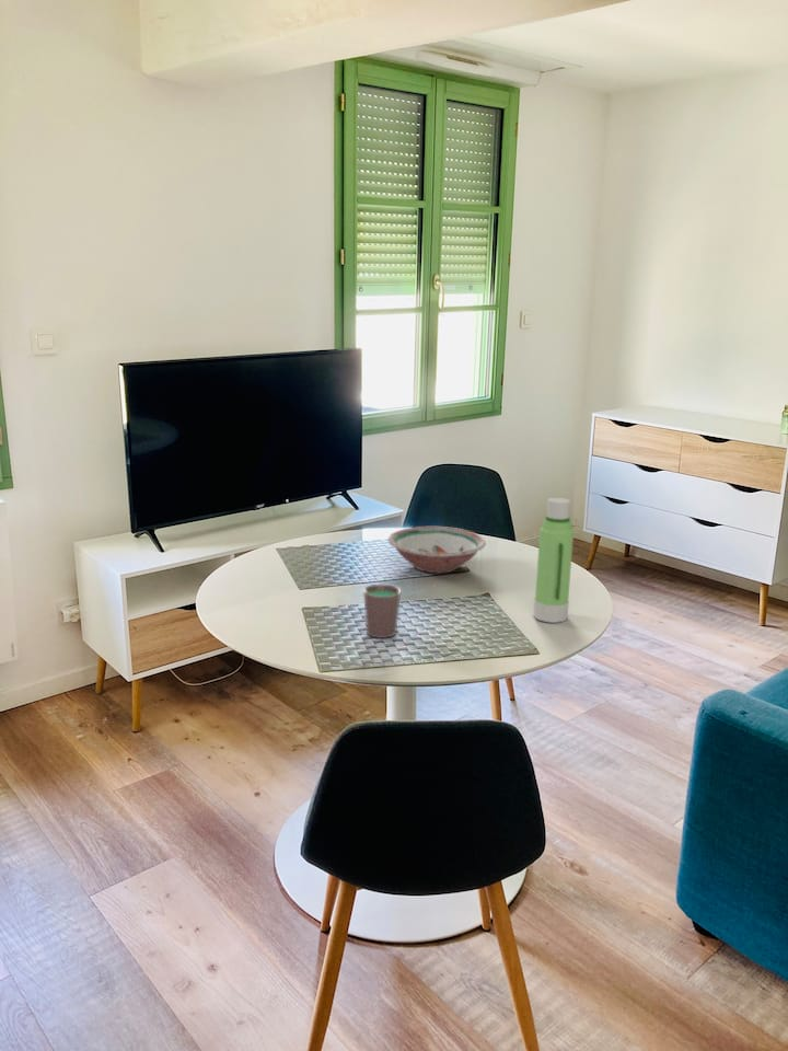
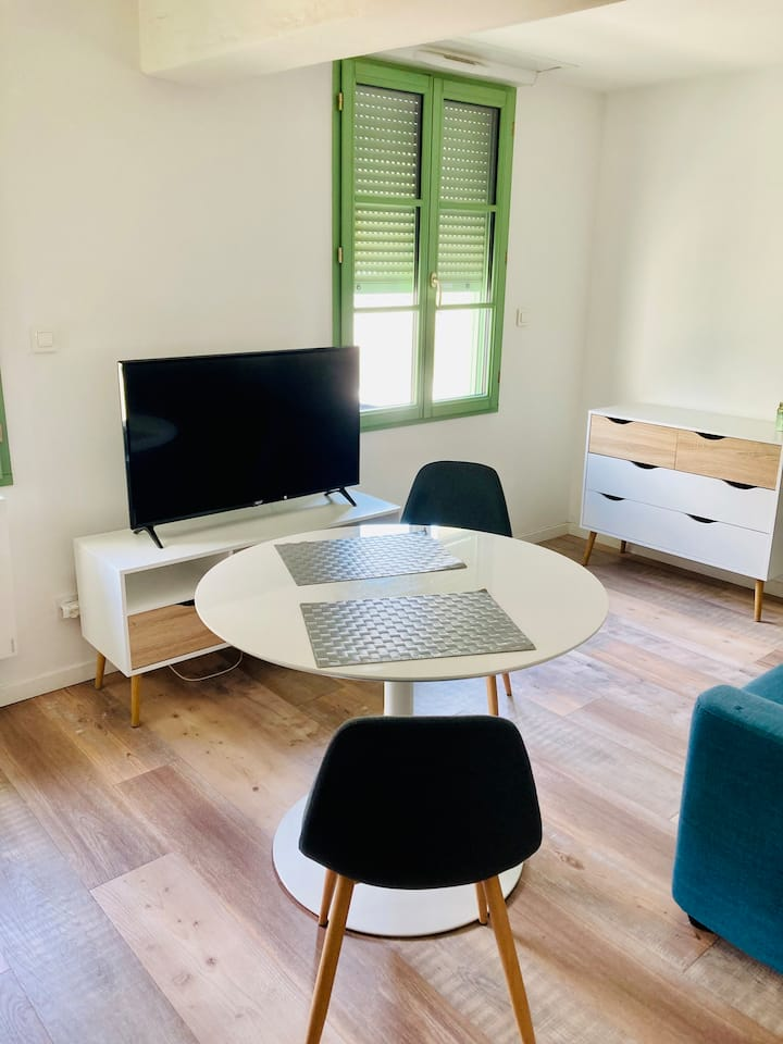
- cup (381, 611)
- bowl (437, 552)
- water bottle (554, 559)
